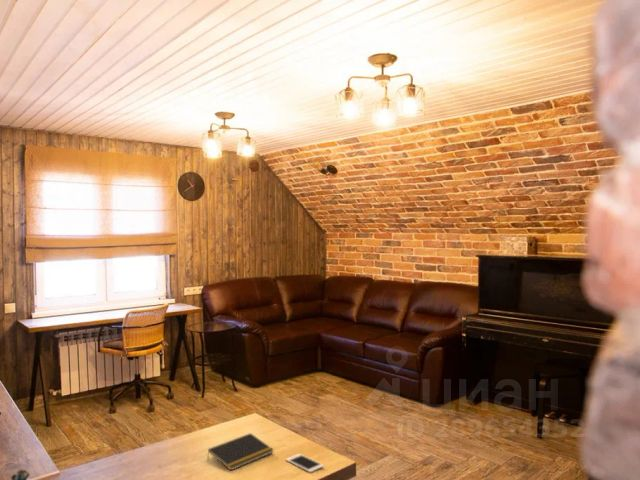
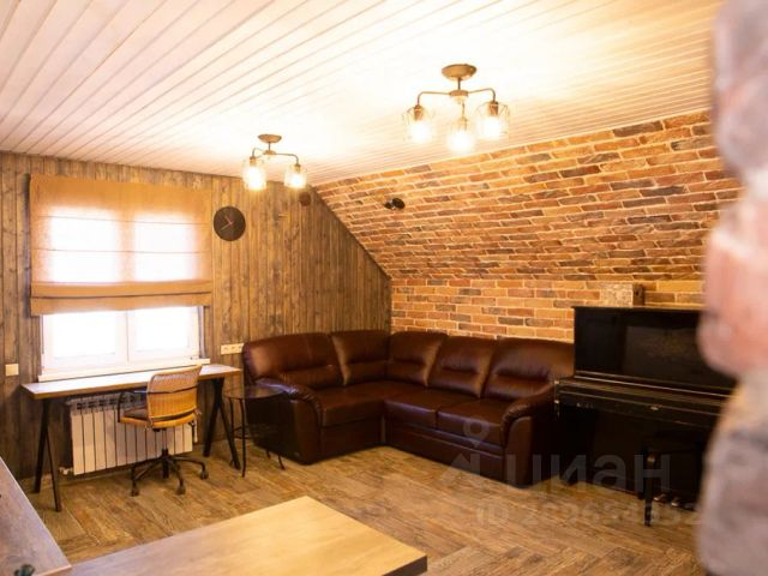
- cell phone (304, 462)
- notepad (241, 450)
